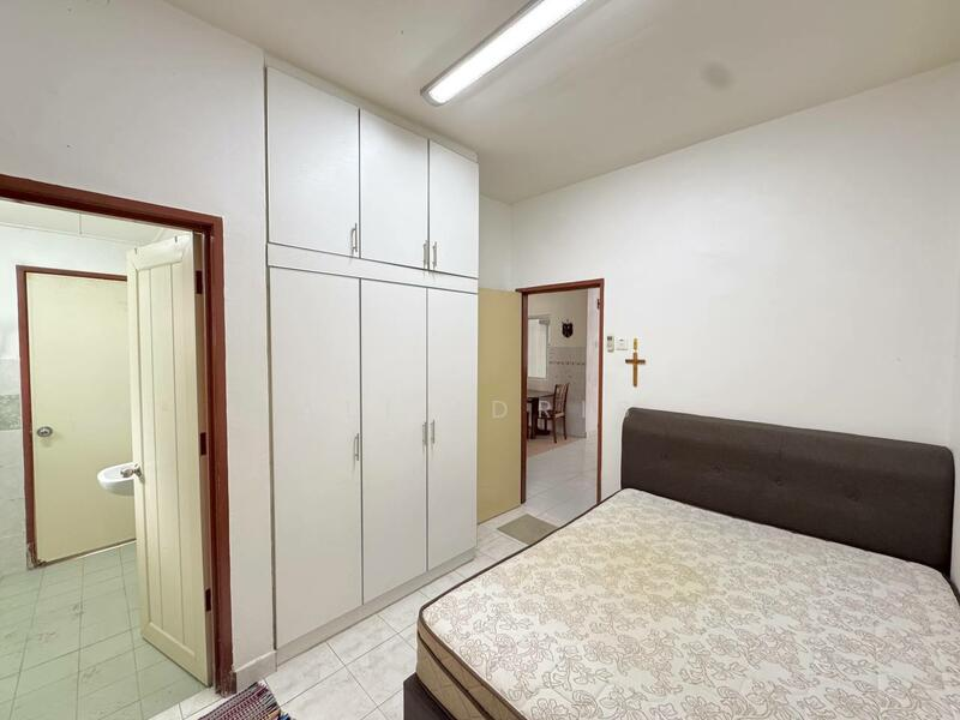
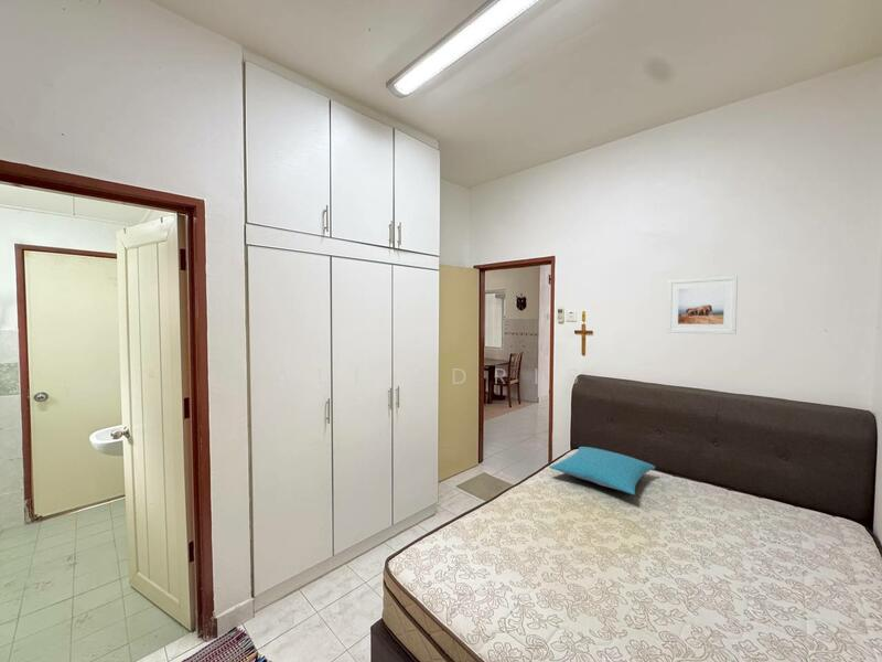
+ pillow (602, 467)
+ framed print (700, 306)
